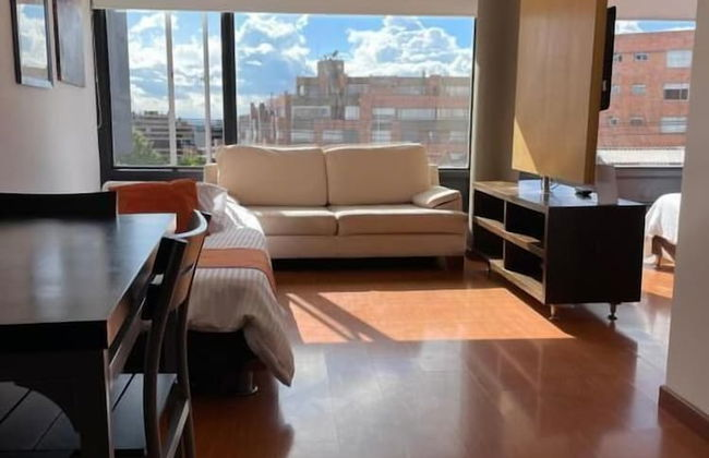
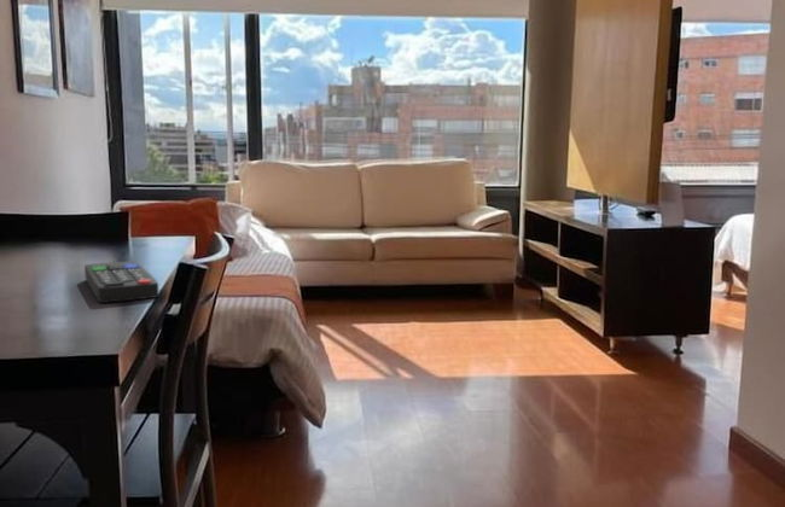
+ remote control (120, 279)
